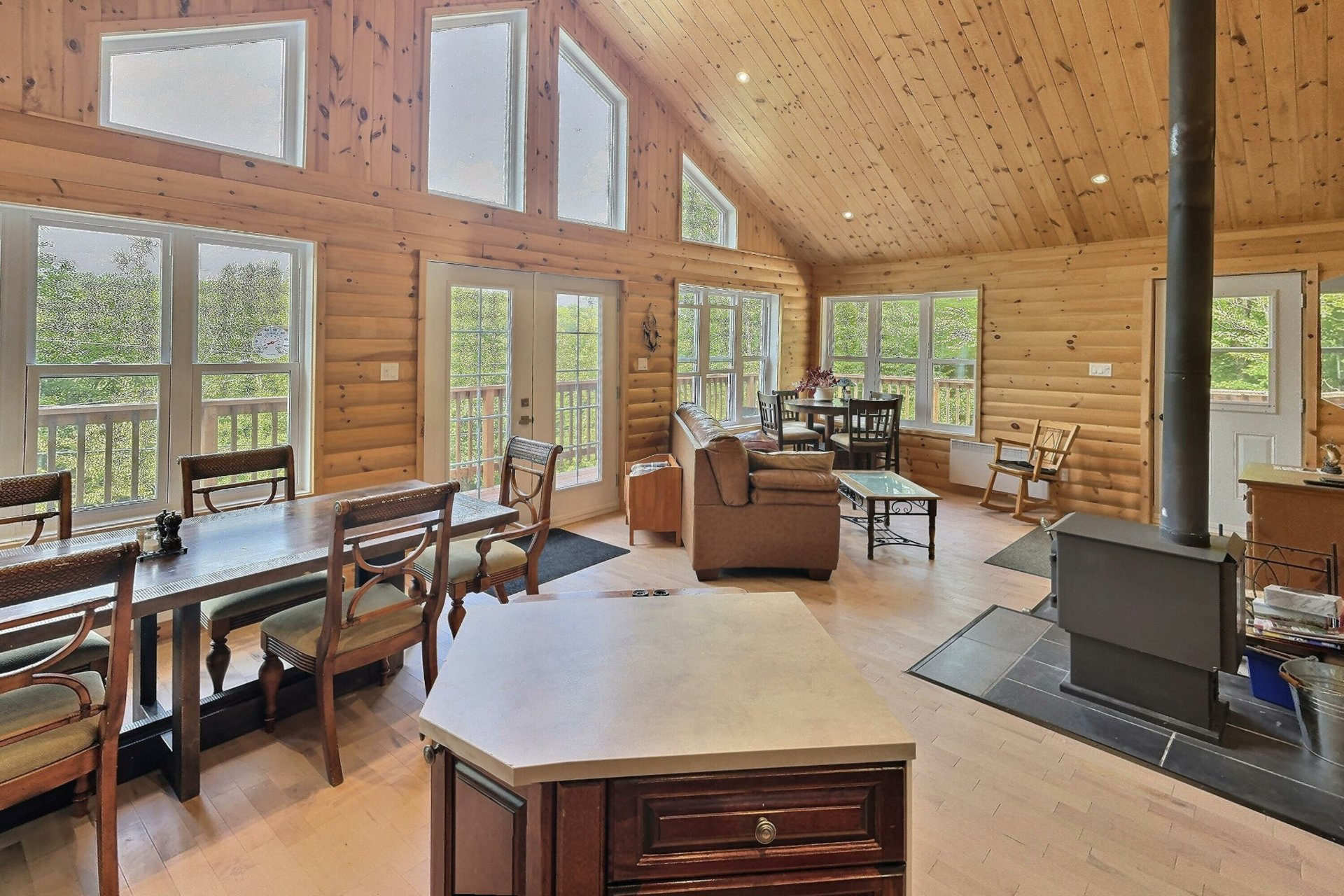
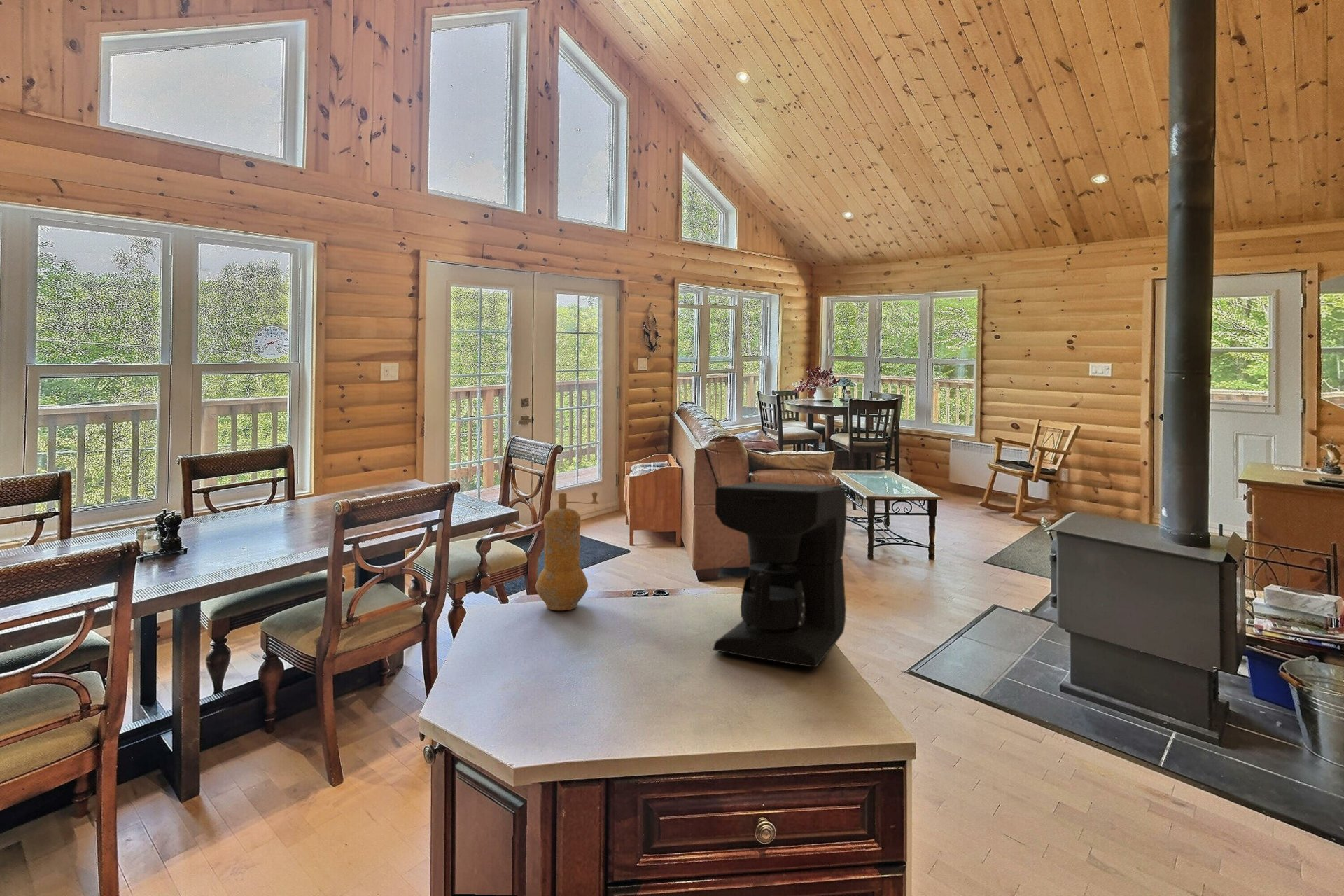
+ pepper mill (568, 549)
+ coffee maker (779, 564)
